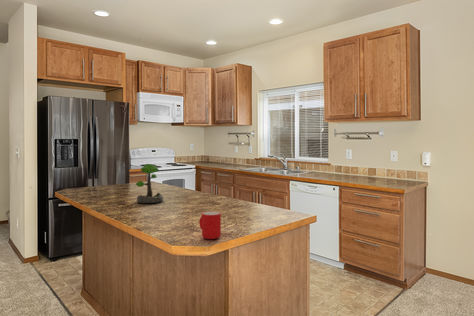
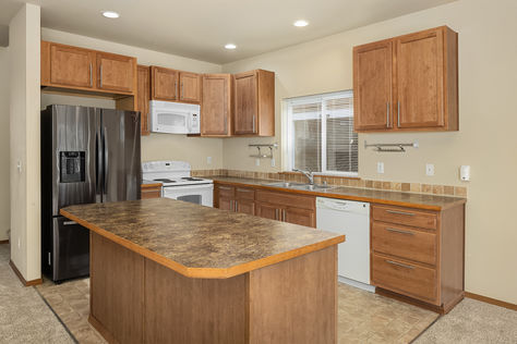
- plant (149, 182)
- cup (208, 224)
